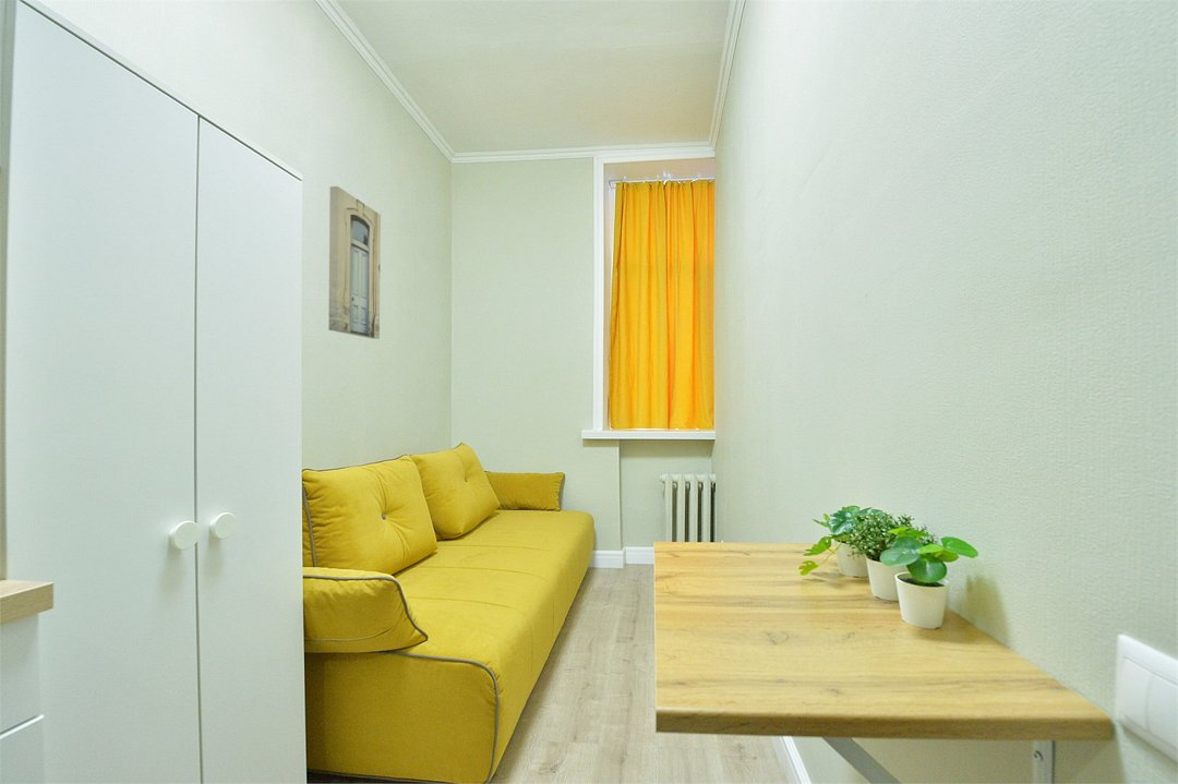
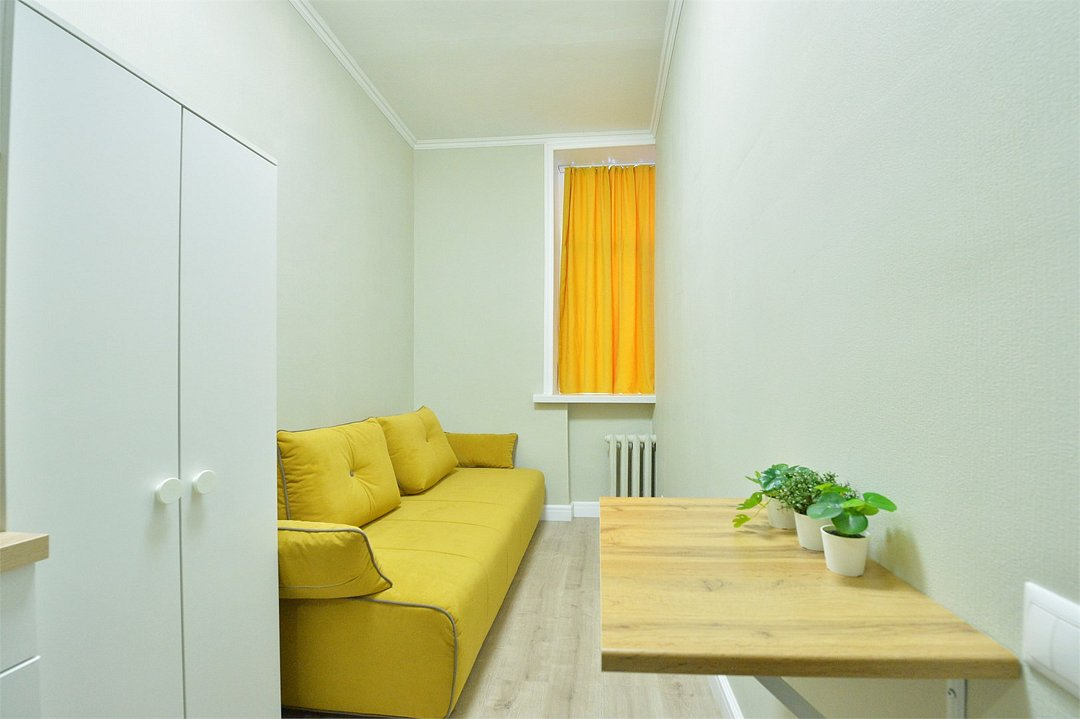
- wall art (356, 267)
